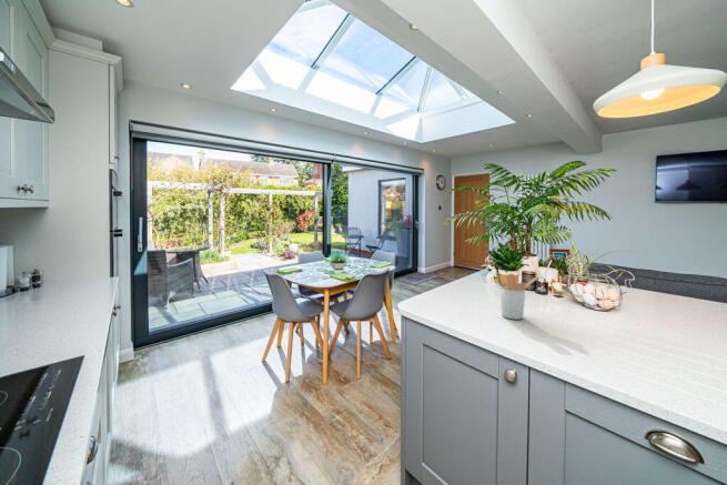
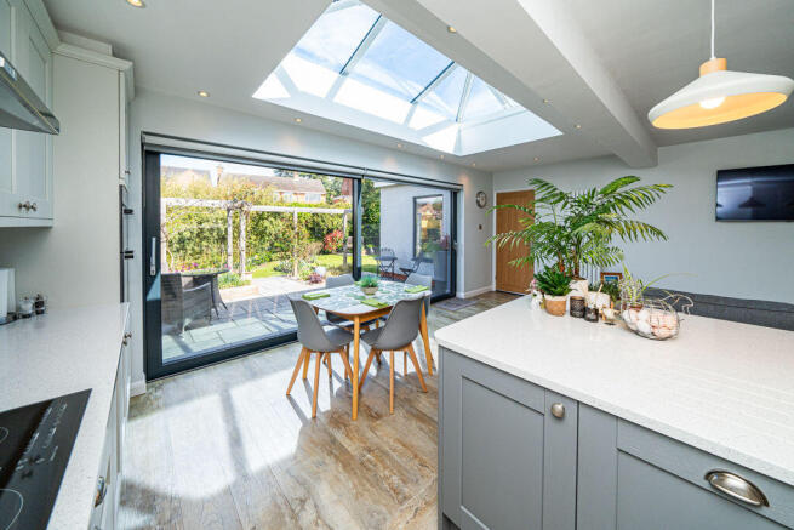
- utensil holder (518, 295)
